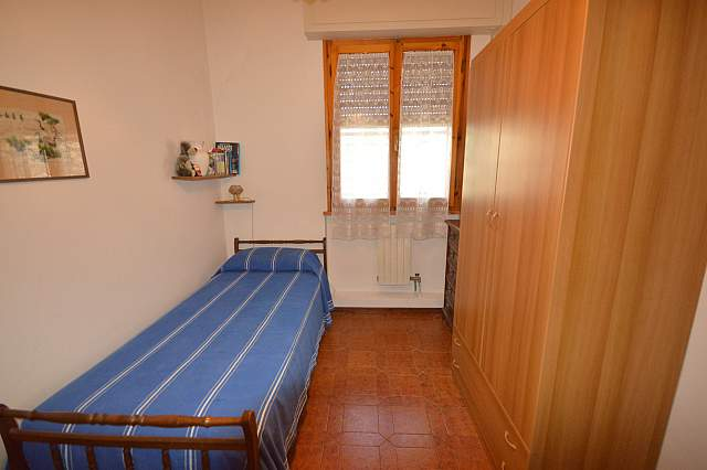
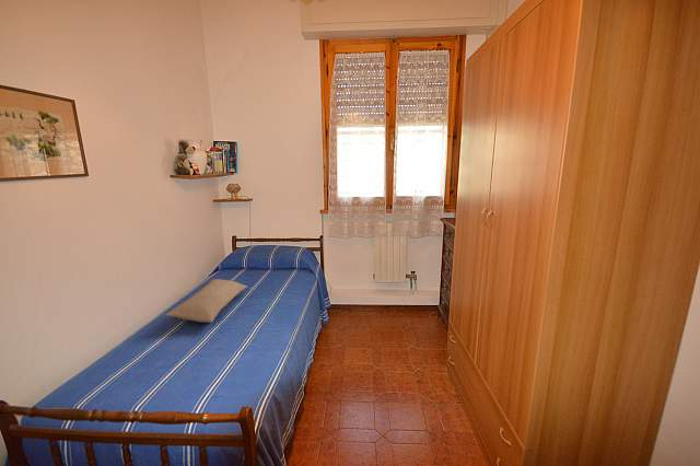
+ pillow (211, 299)
